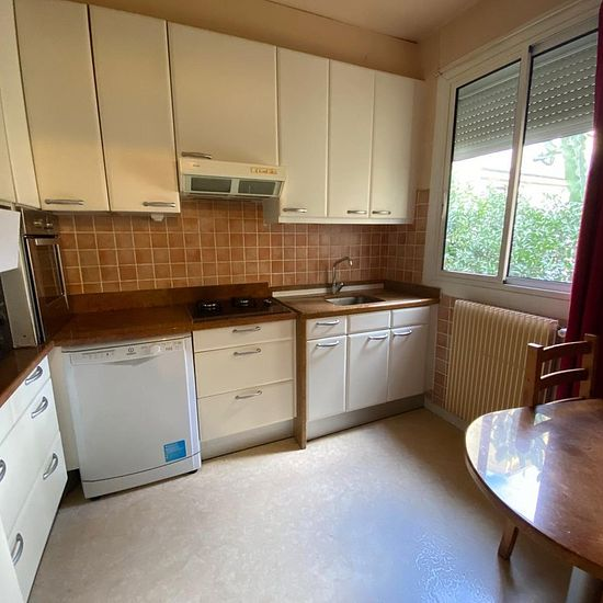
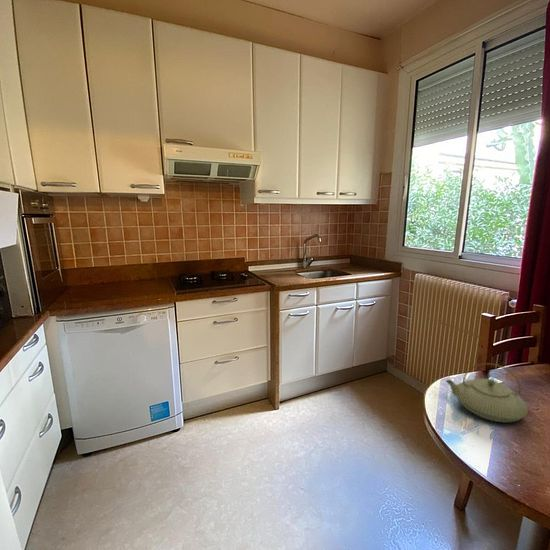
+ teapot (485, 385)
